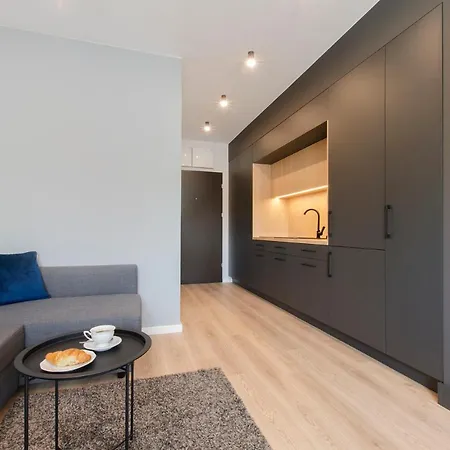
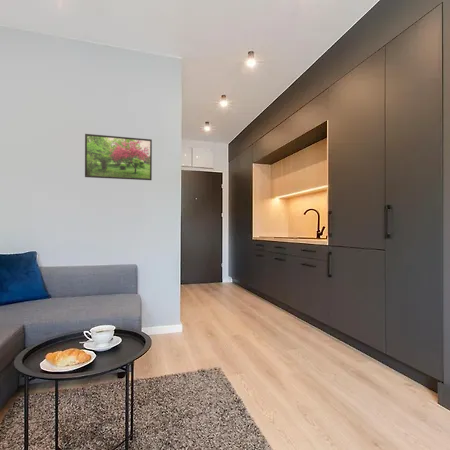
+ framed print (119, 157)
